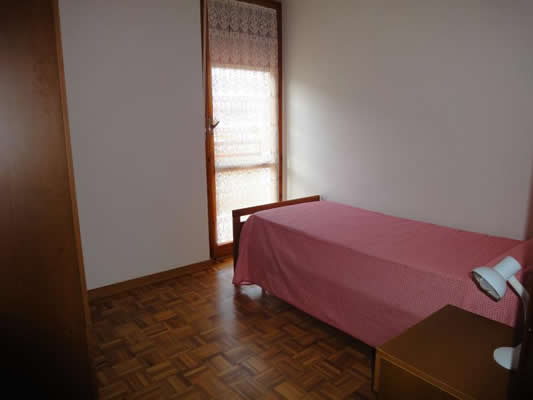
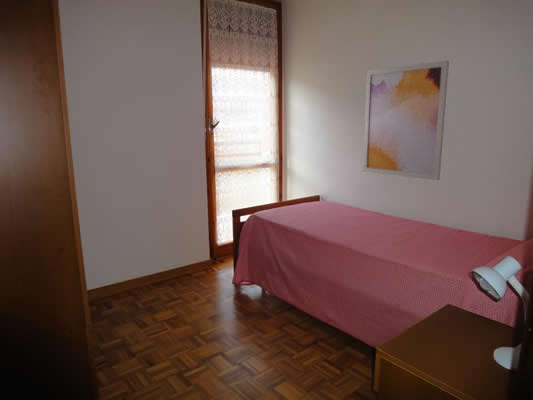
+ wall art (401, 122)
